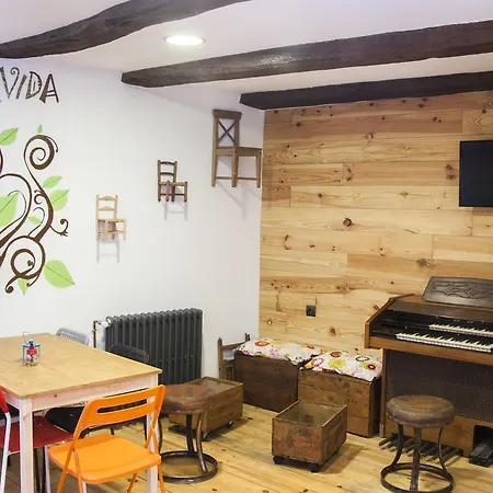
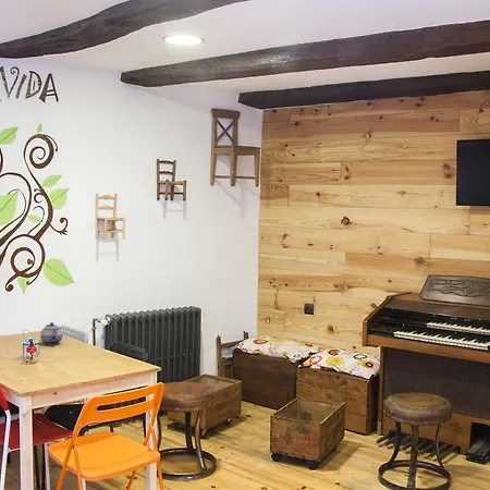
+ teapot (51, 332)
